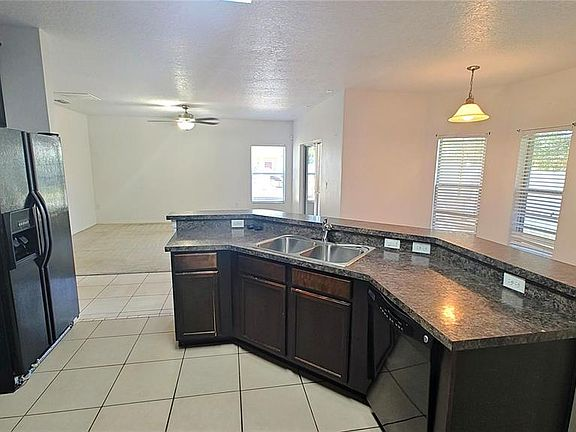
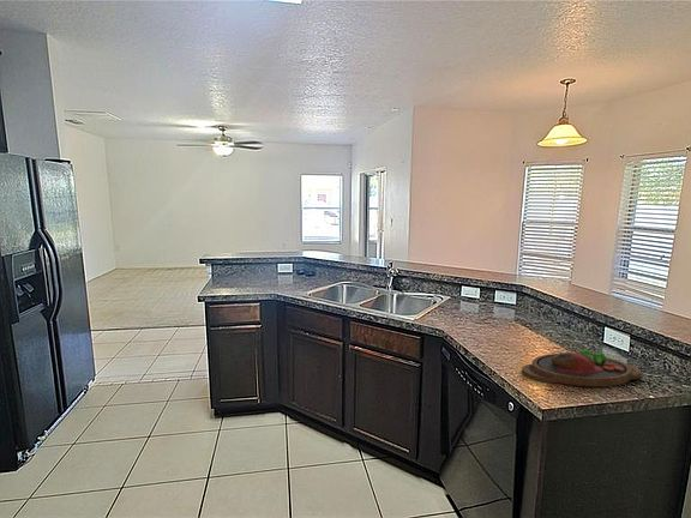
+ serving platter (581, 362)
